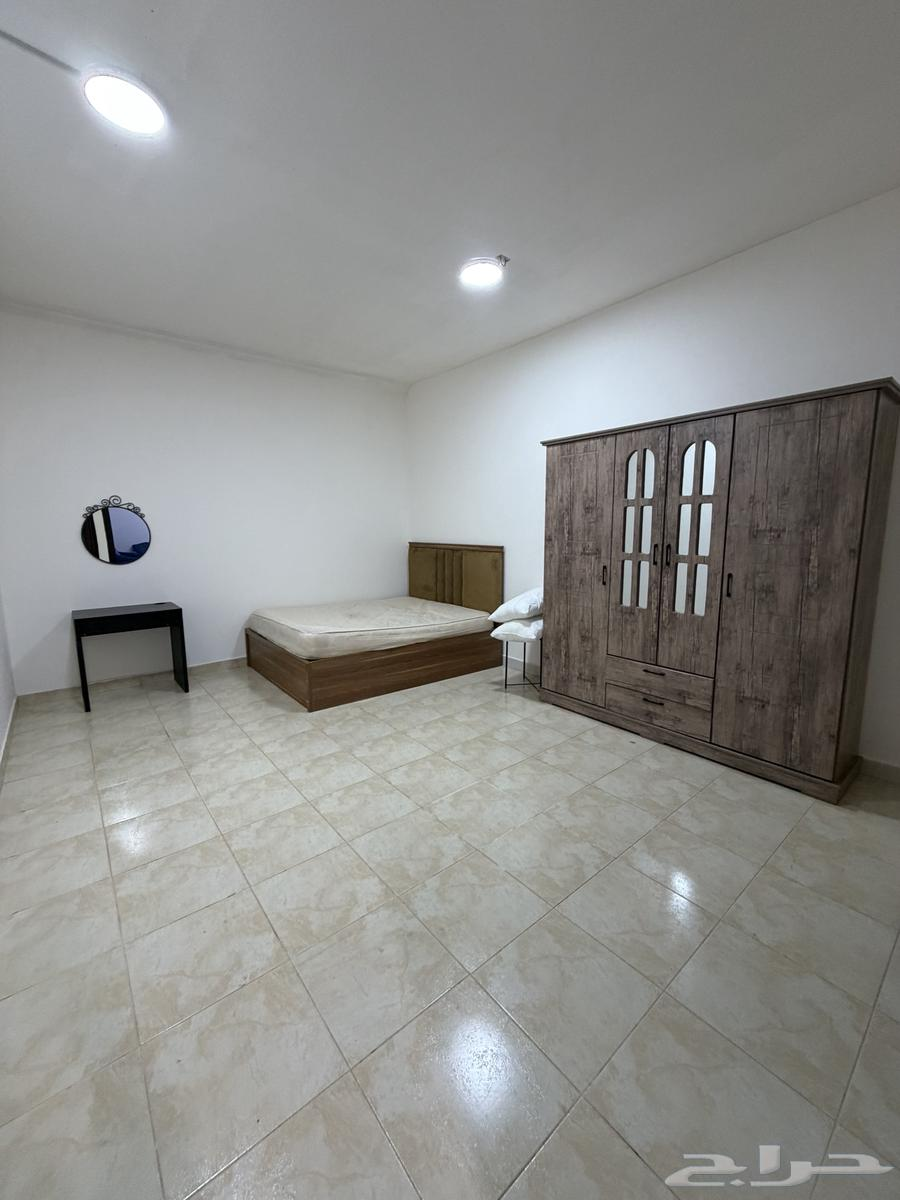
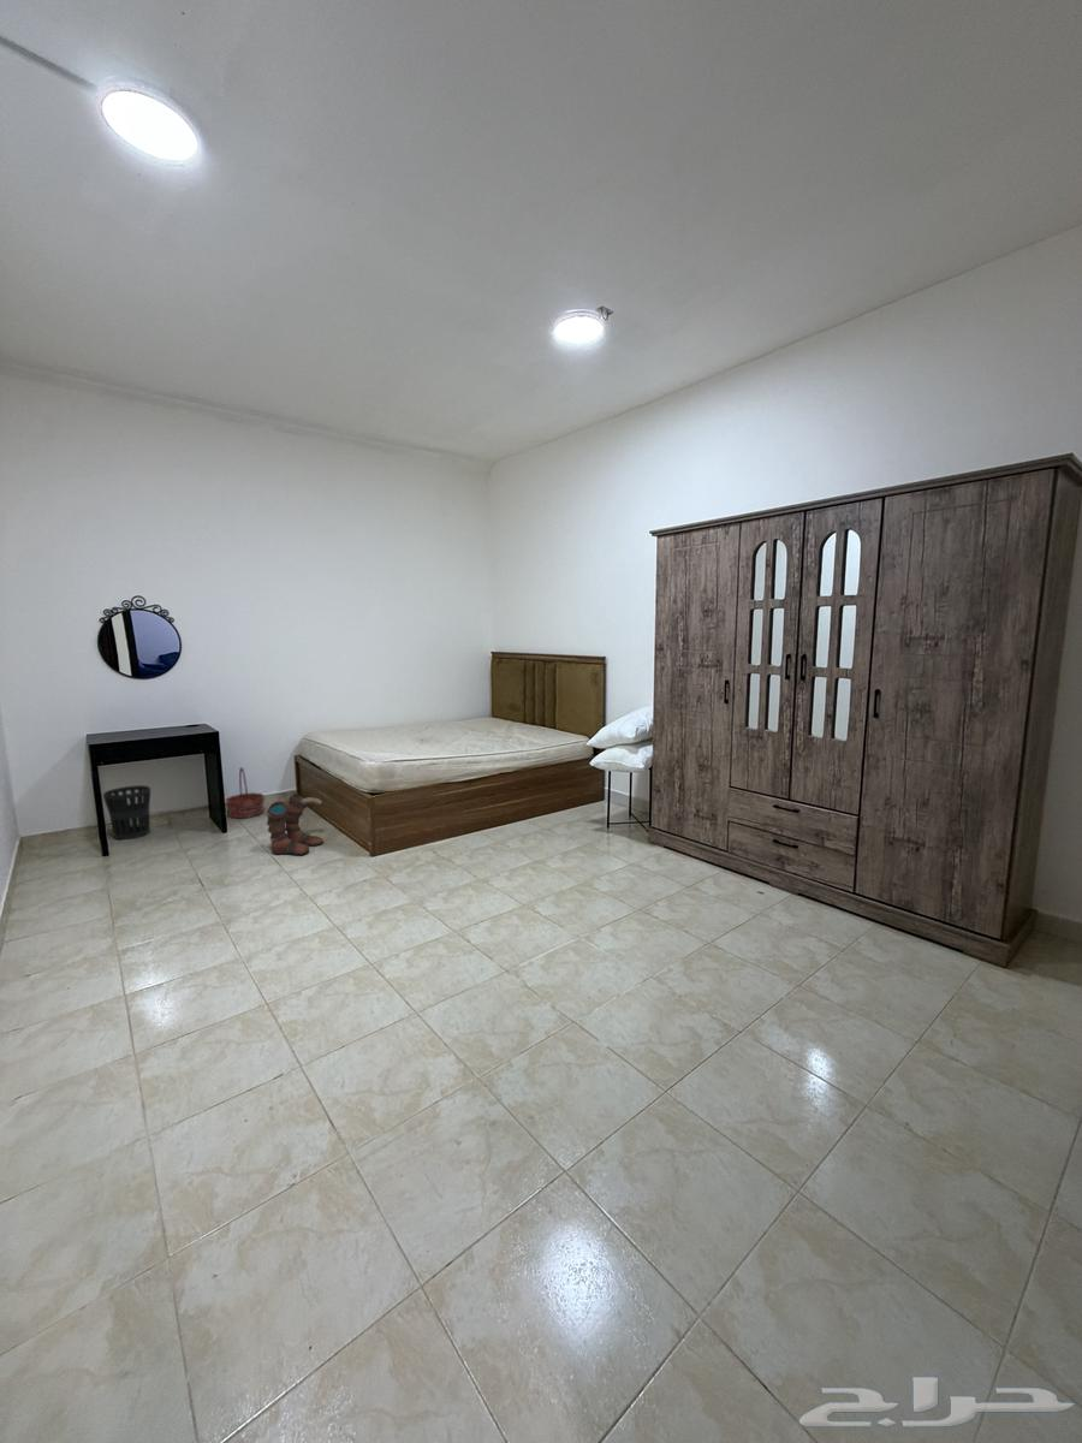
+ basket (245, 790)
+ wastebasket (129, 812)
+ boots (297, 820)
